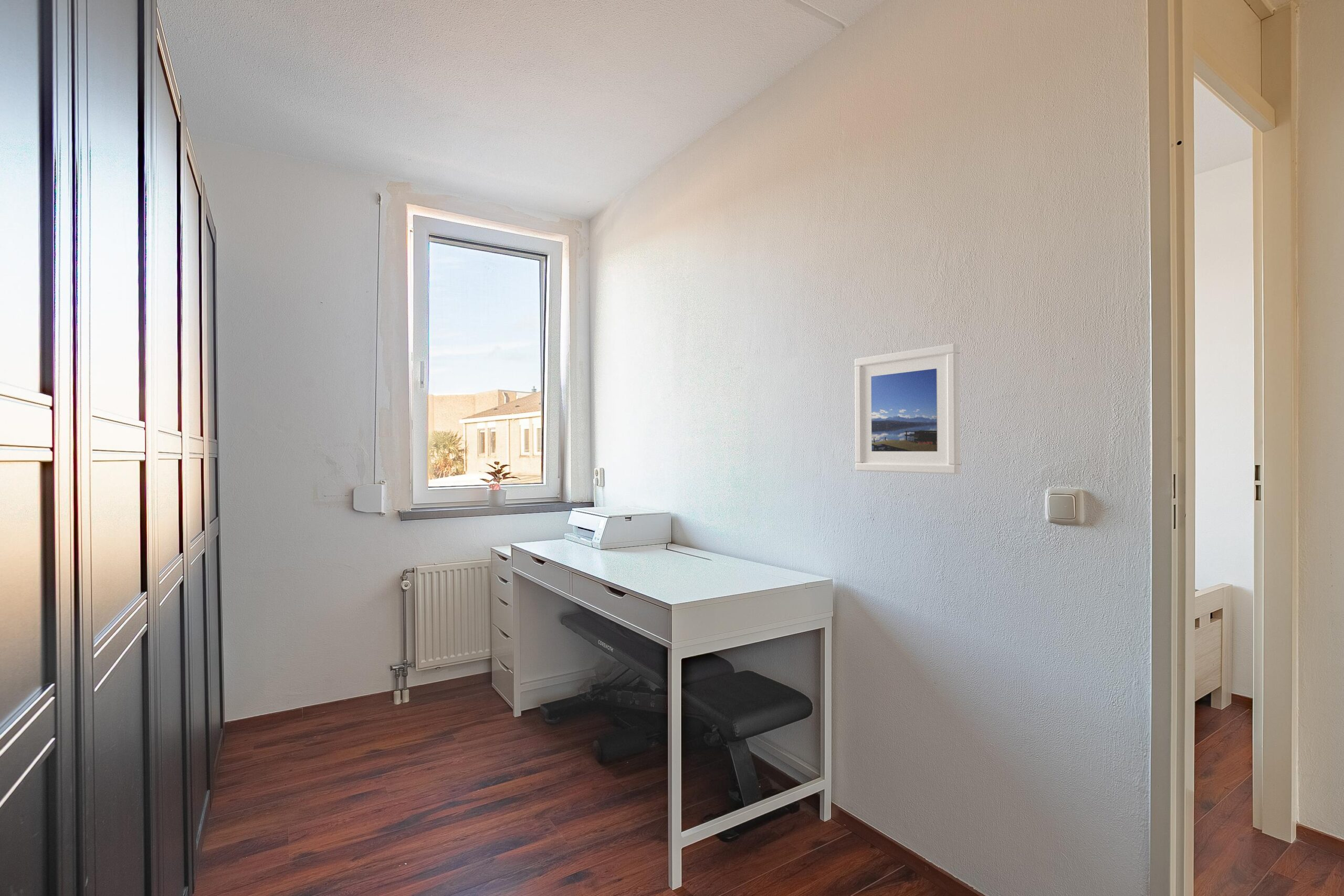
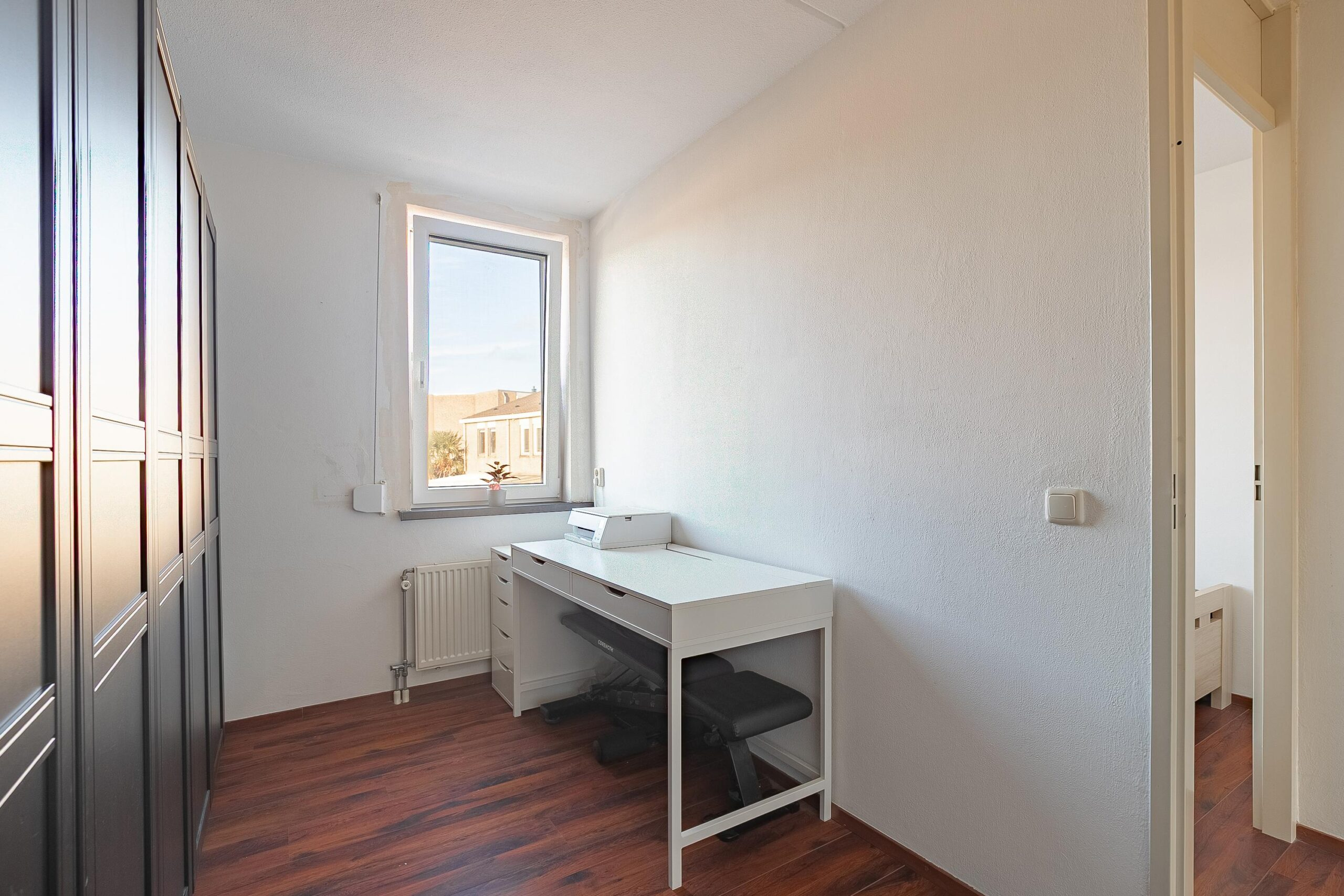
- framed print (904, 412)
